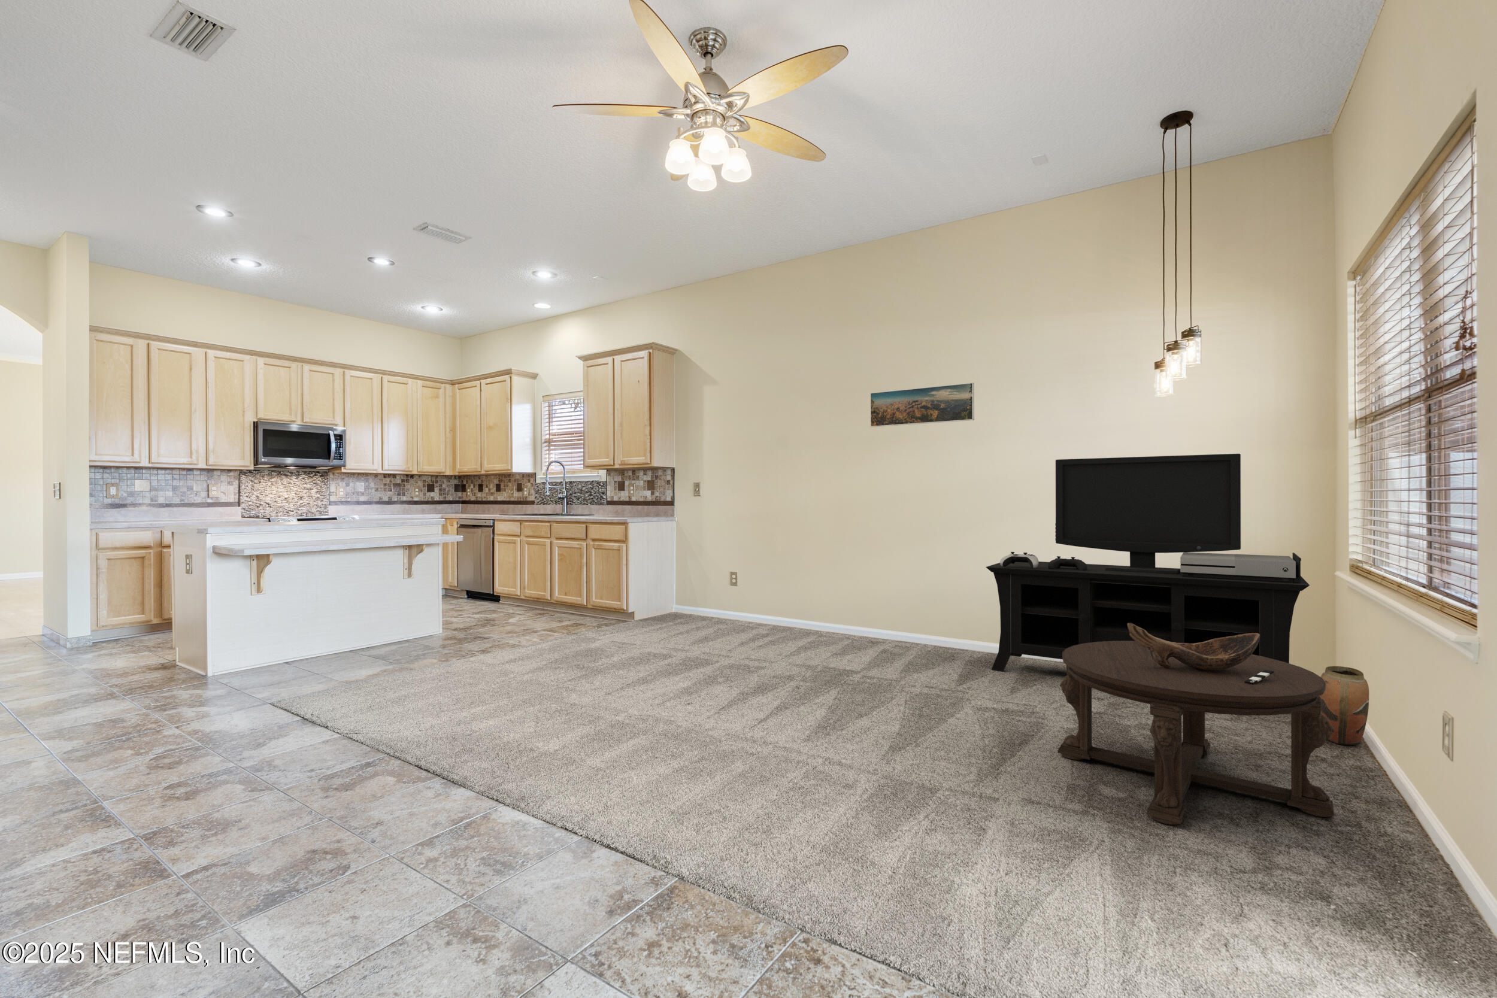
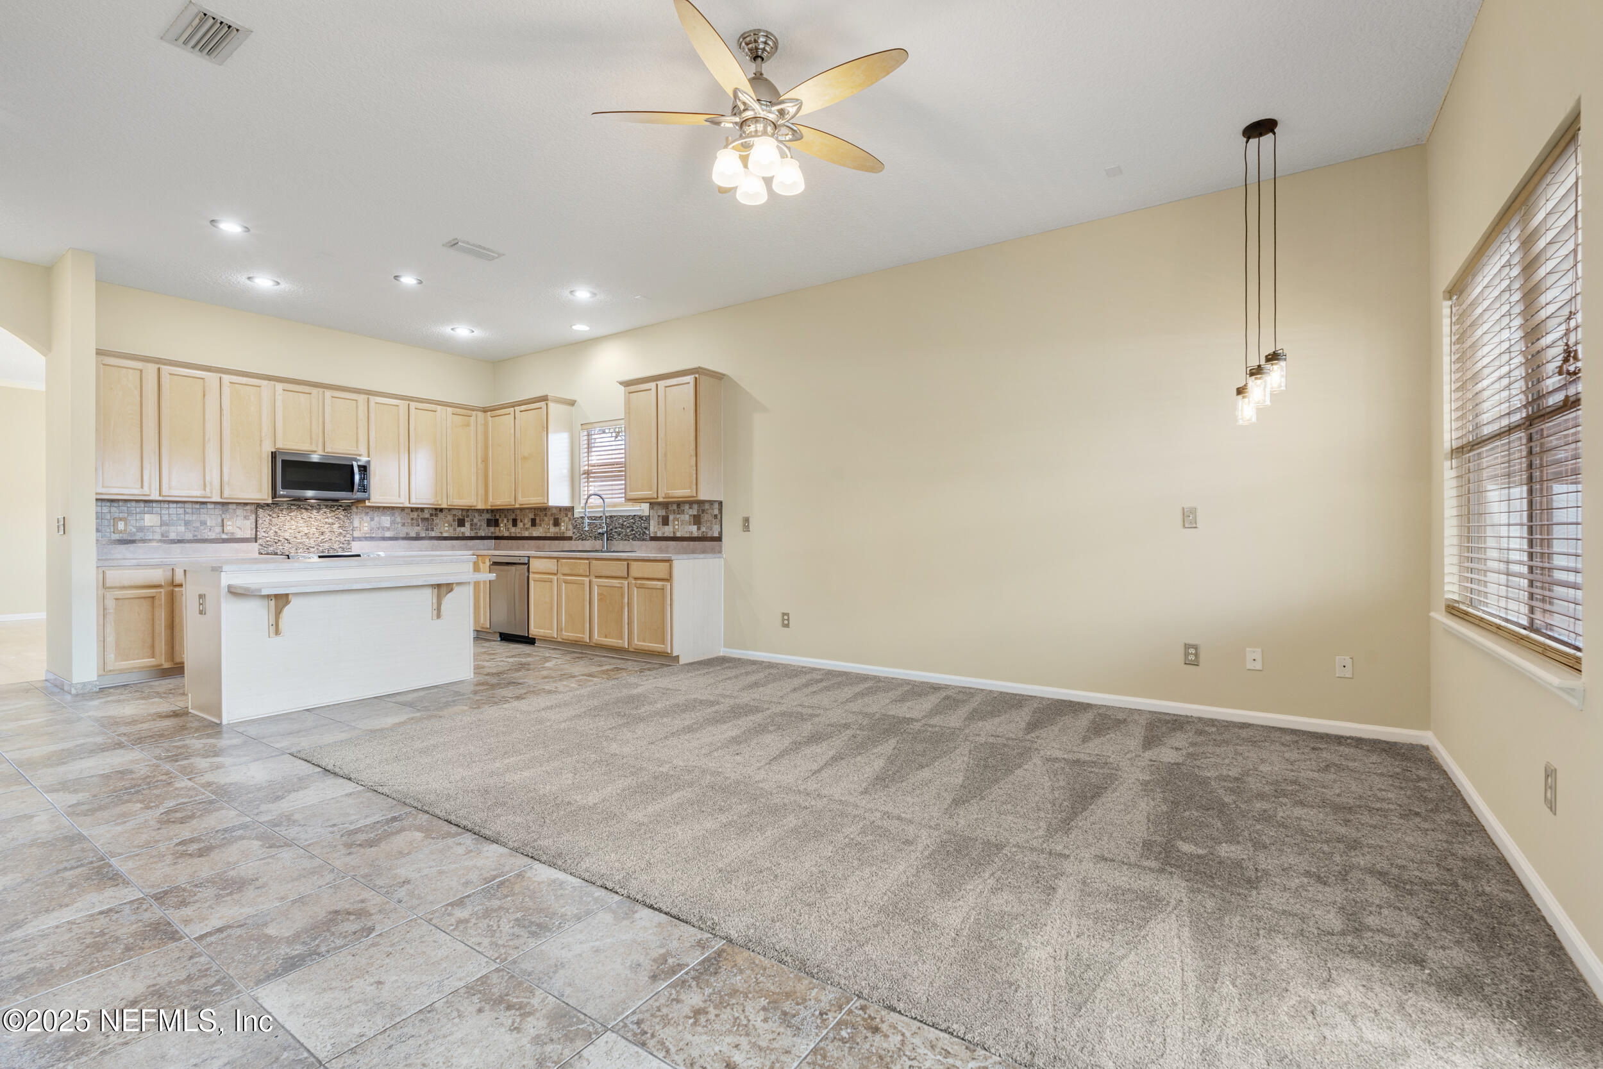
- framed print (920, 405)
- vase (1343, 705)
- decorative bowl (1204, 648)
- coffee table (1183, 722)
- media console (1133, 569)
